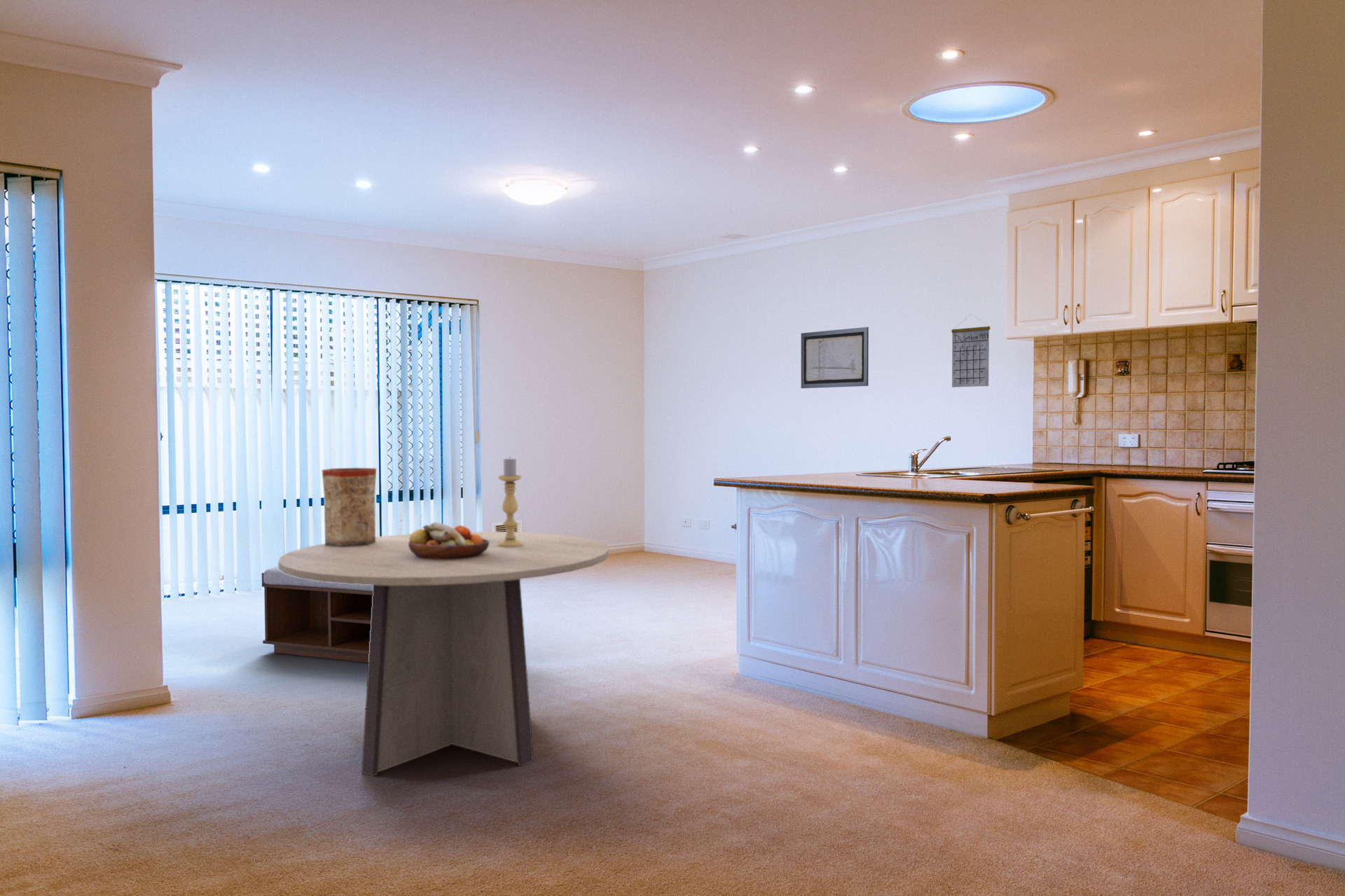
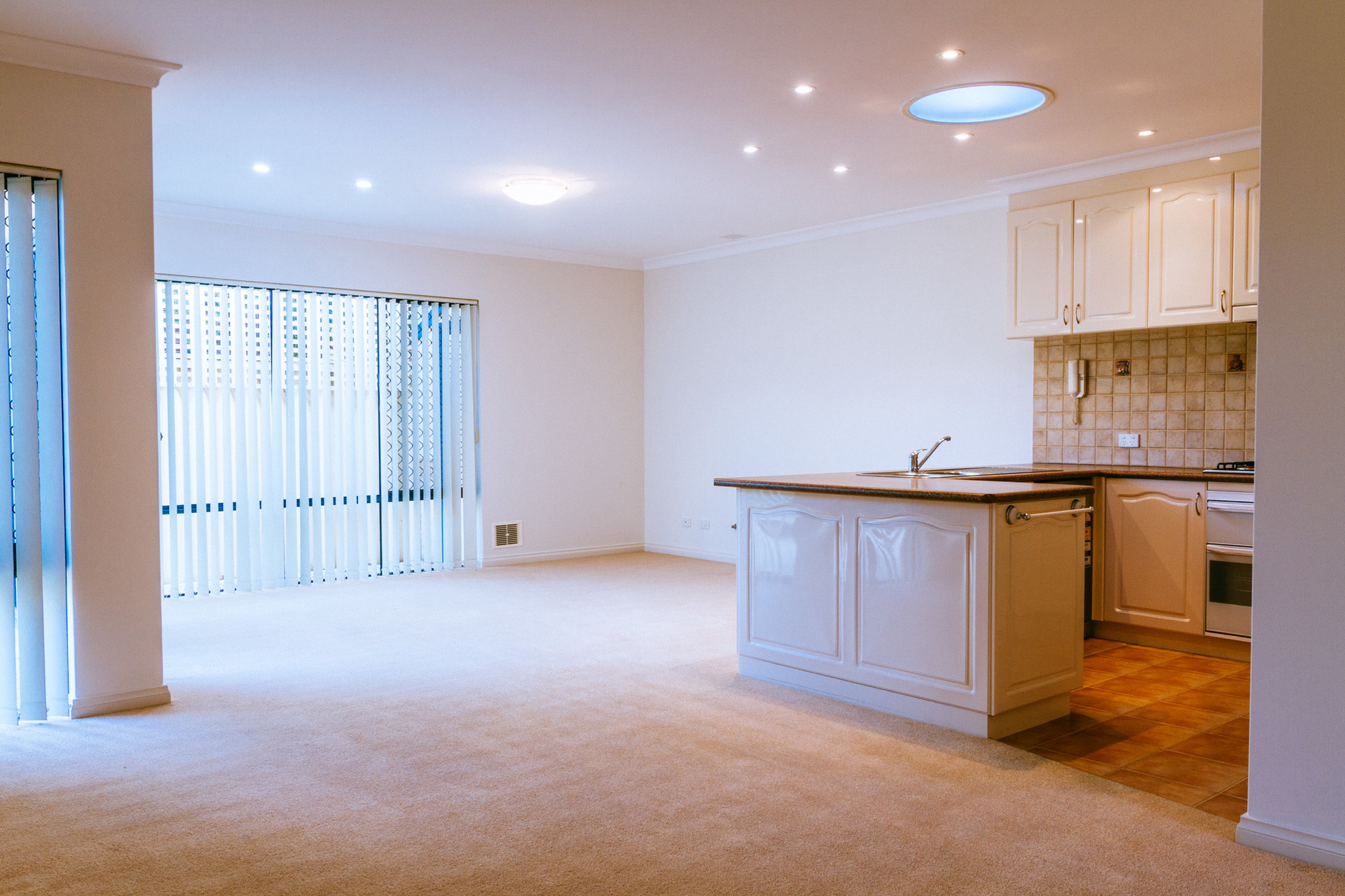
- dining table (451, 647)
- wall art (833, 359)
- candle holder (510, 500)
- bench (371, 611)
- calendar (970, 350)
- vase (350, 506)
- fruit bowl (449, 537)
